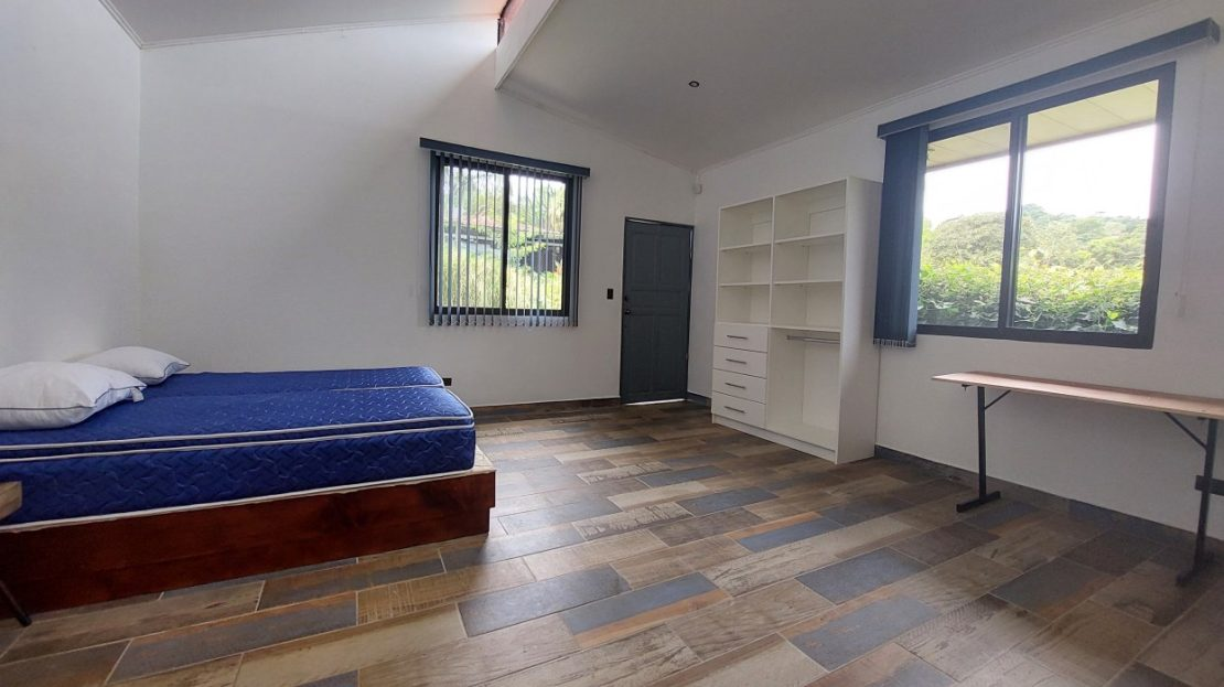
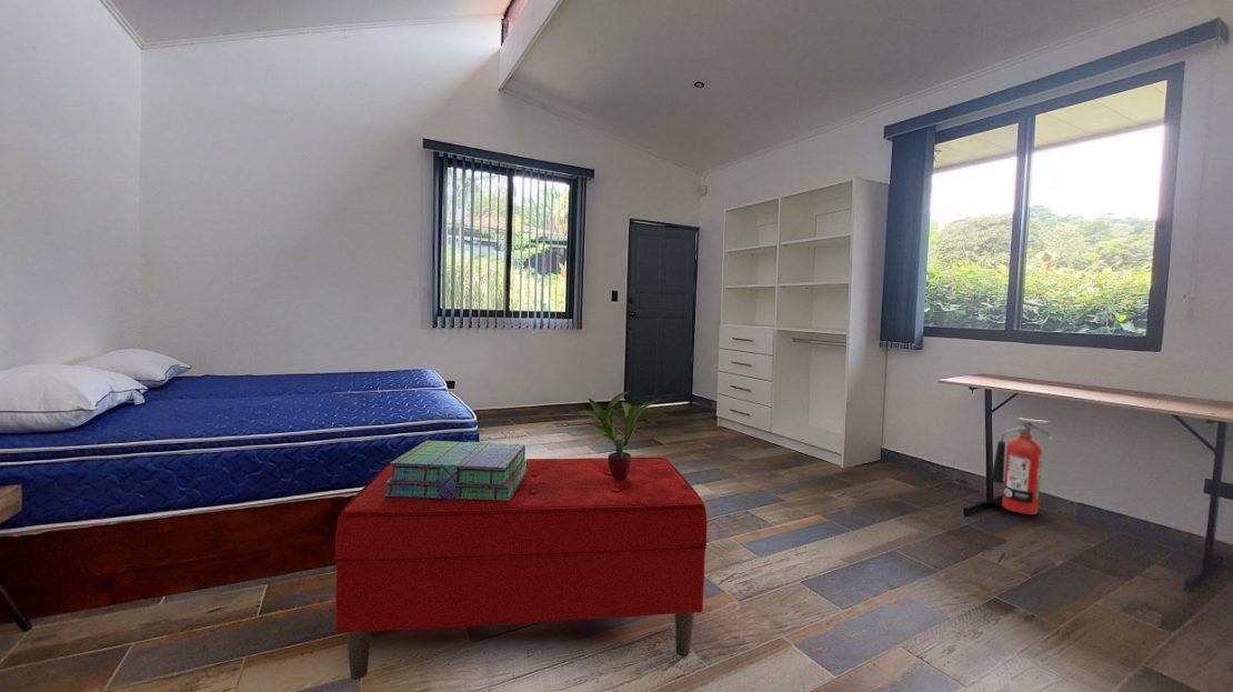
+ stack of books (462, 467)
+ potted plant (623, 438)
+ bench (532, 551)
+ fire extinguisher (1021, 463)
